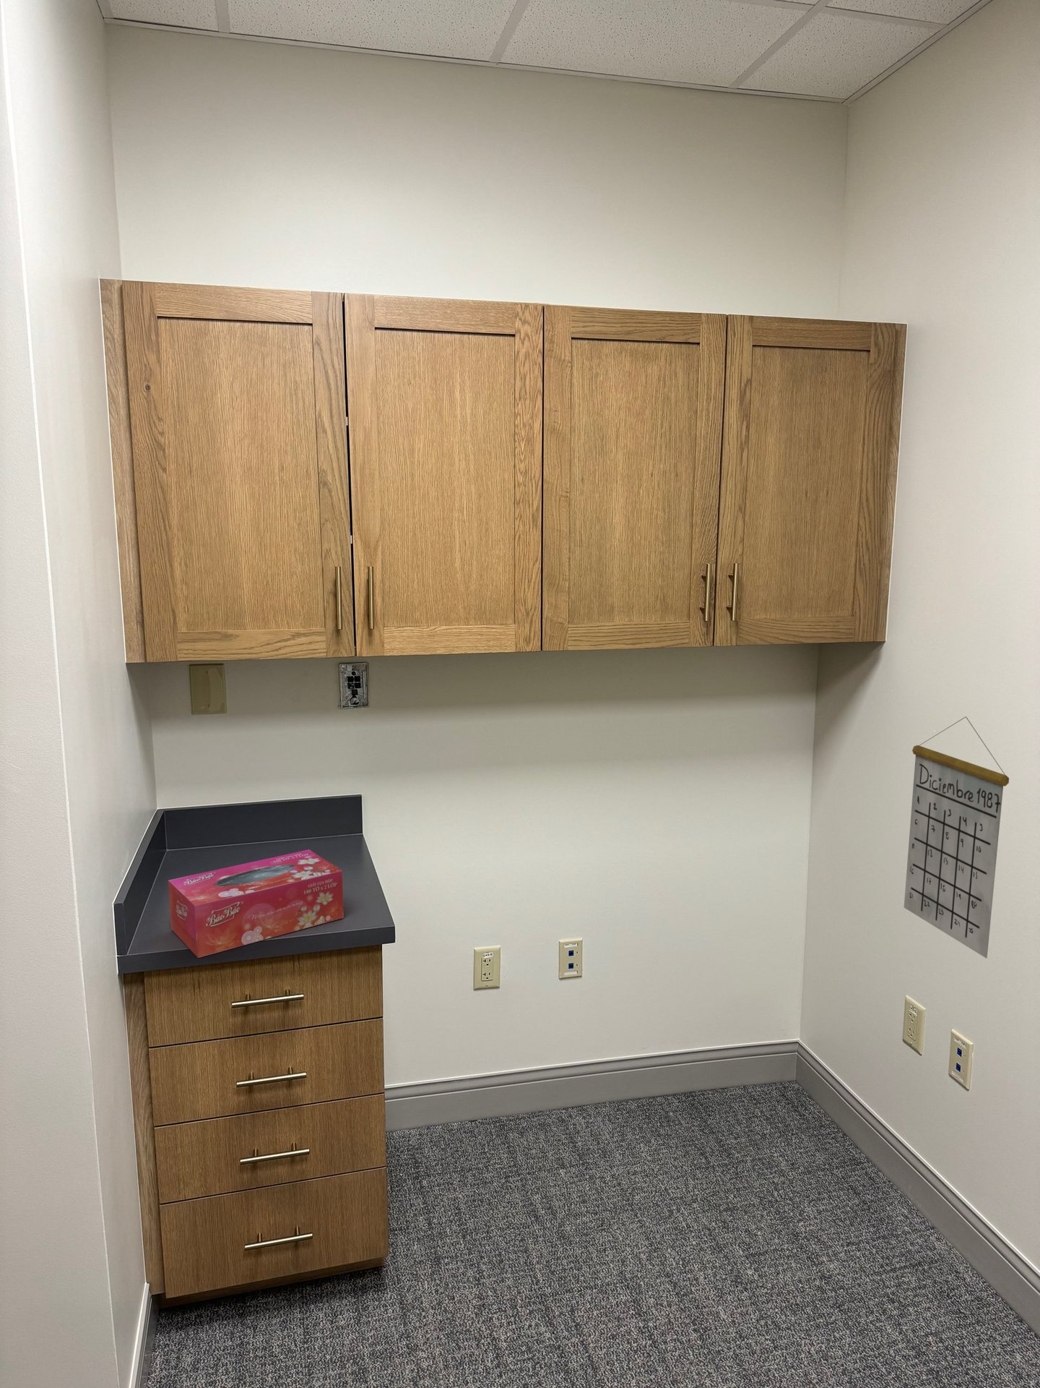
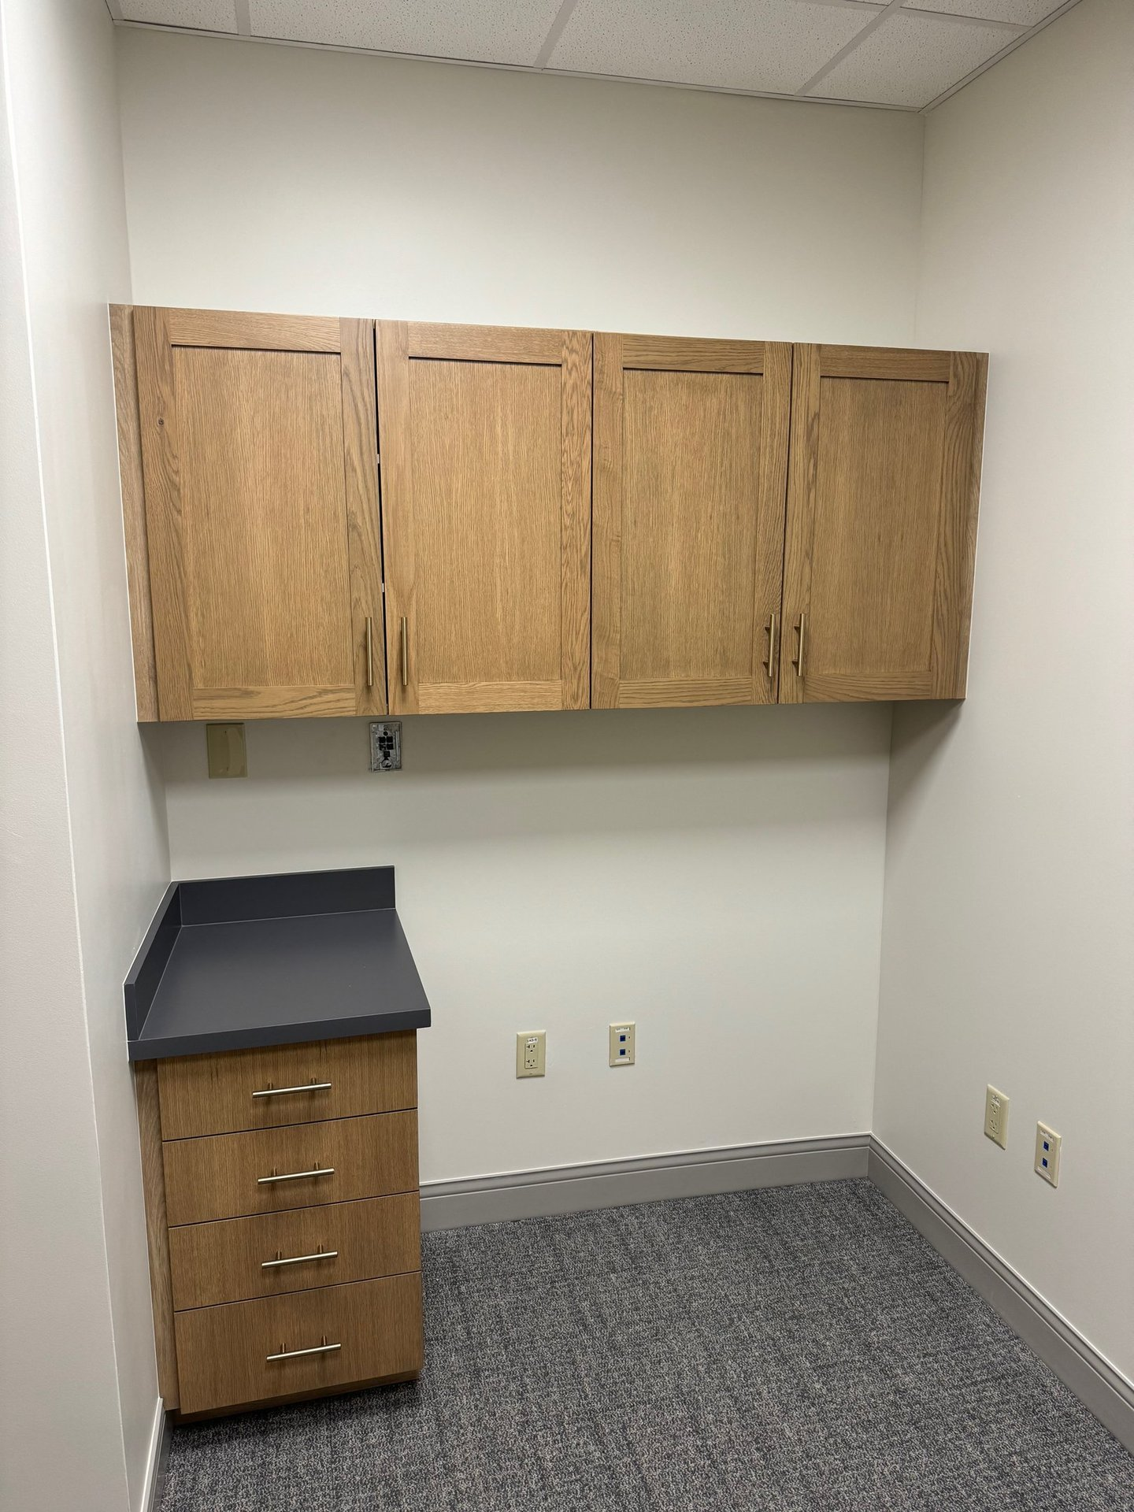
- tissue box (257, 899)
- calendar (952, 826)
